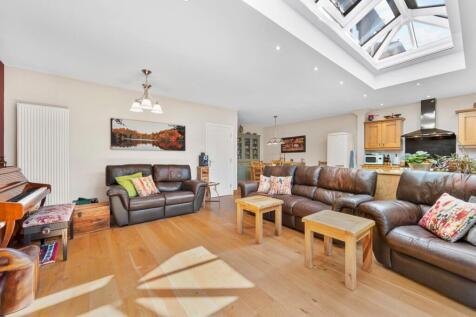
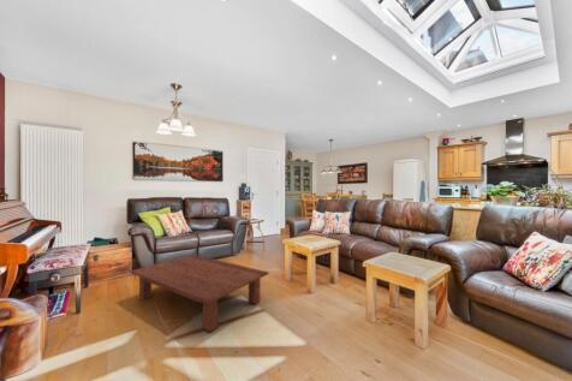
+ coffee table (198, 285)
